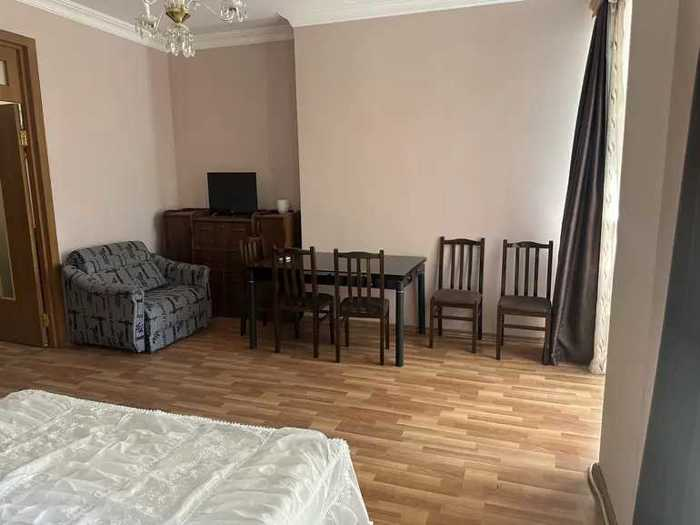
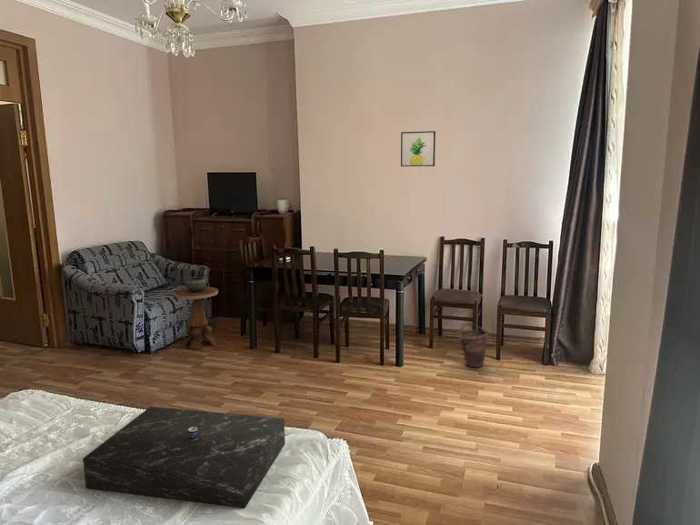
+ wall art (418, 149)
+ bucket (473, 345)
+ side table (197, 311)
+ tray (191, 446)
